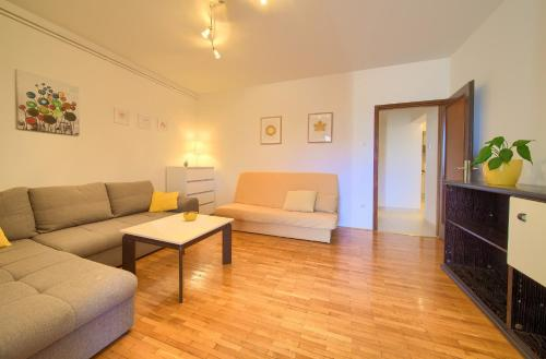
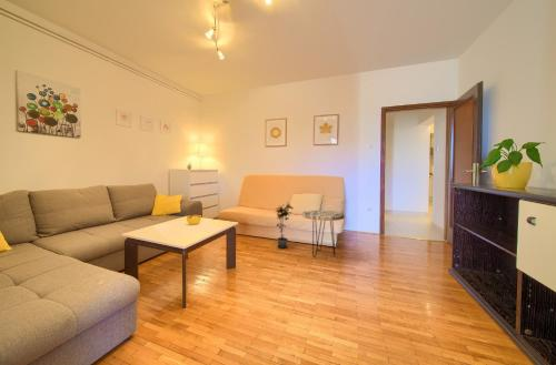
+ potted plant (282, 225)
+ side table (322, 233)
